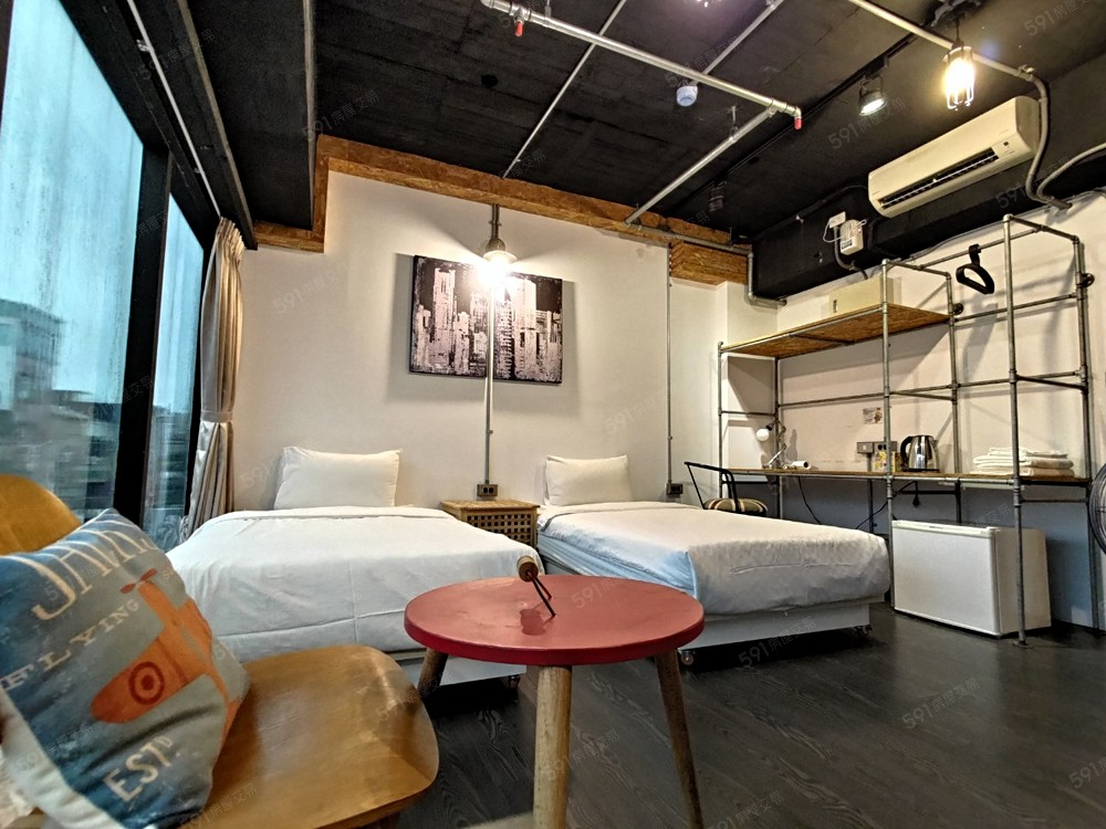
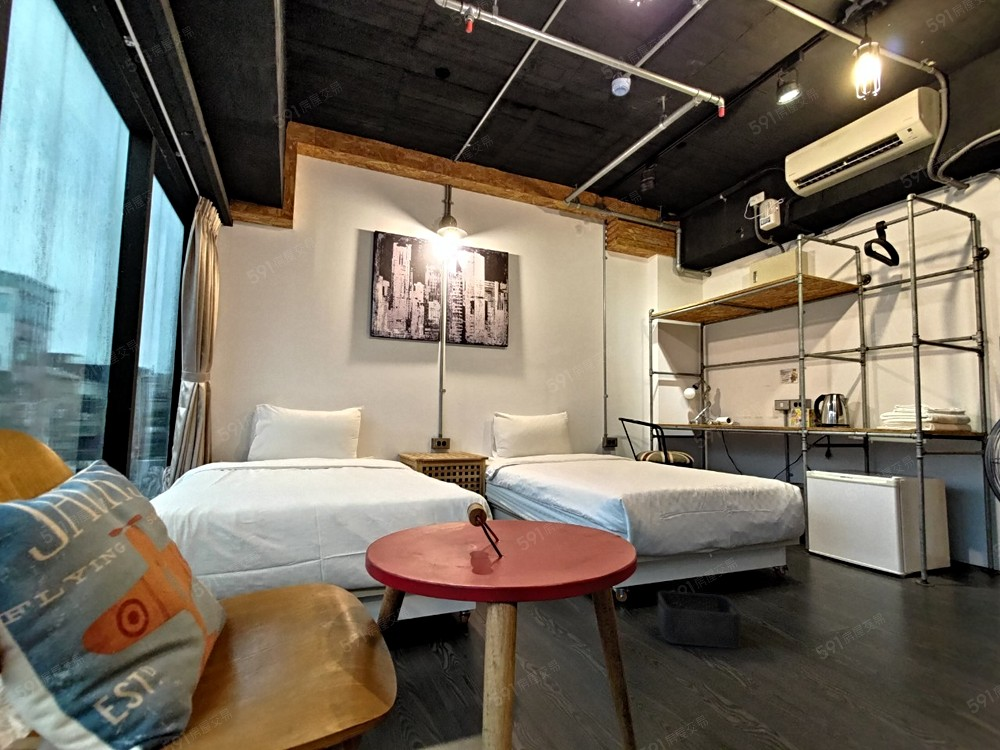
+ storage bin (697, 618)
